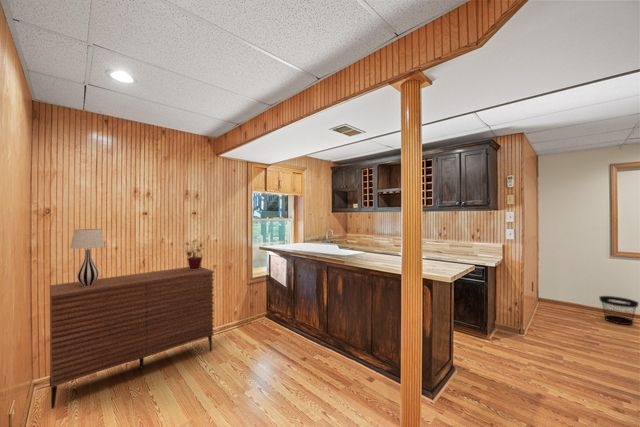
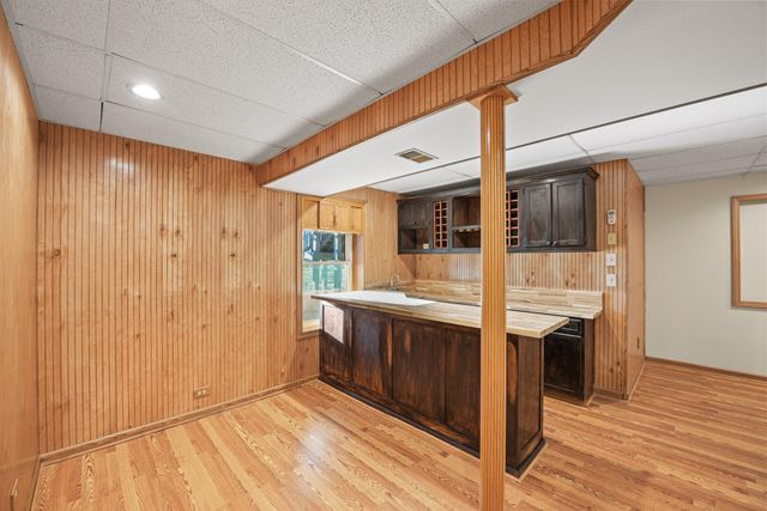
- wastebasket (618, 311)
- table lamp (87, 256)
- sideboard (140, 322)
- potted plant (195, 254)
